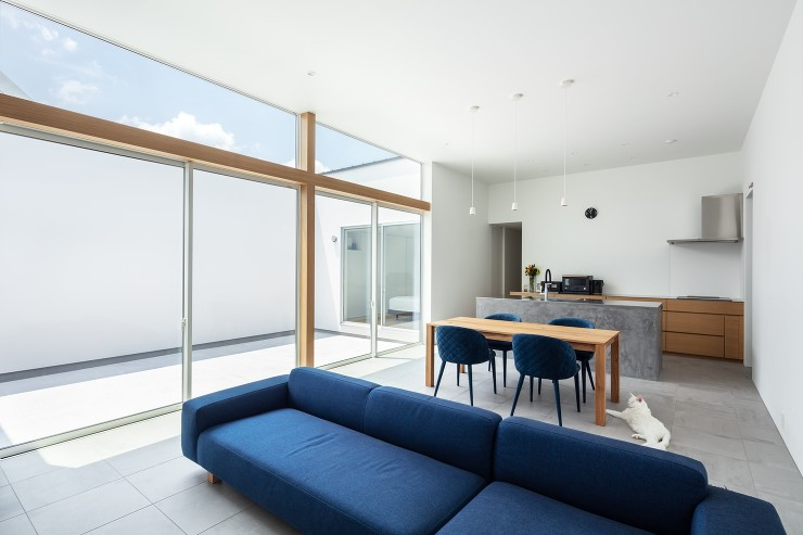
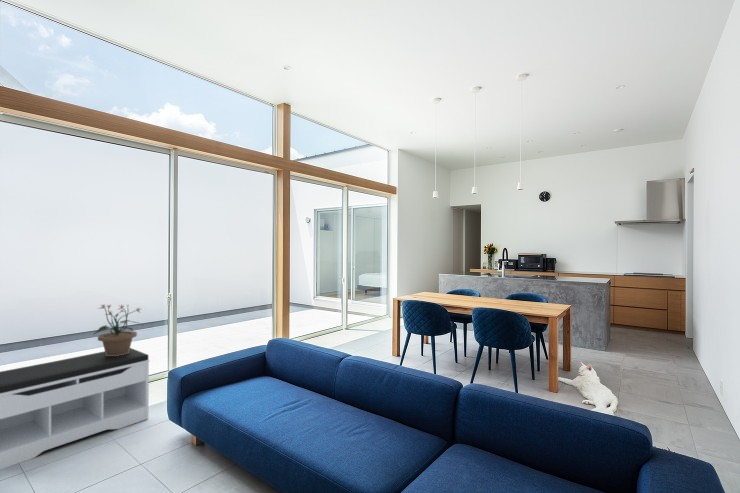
+ bench (68, 399)
+ potted plant (117, 328)
